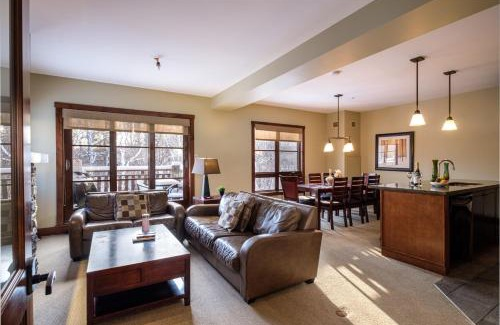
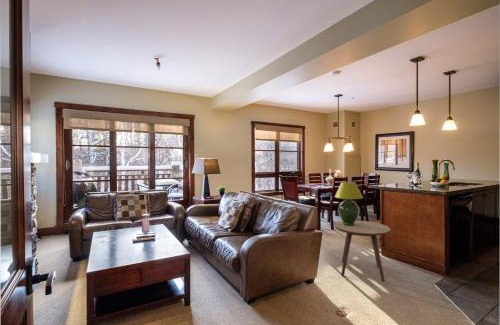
+ side table (349, 247)
+ table lamp (348, 203)
